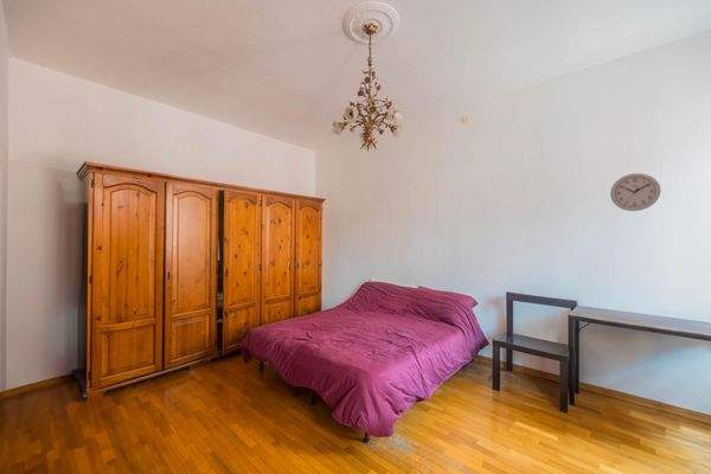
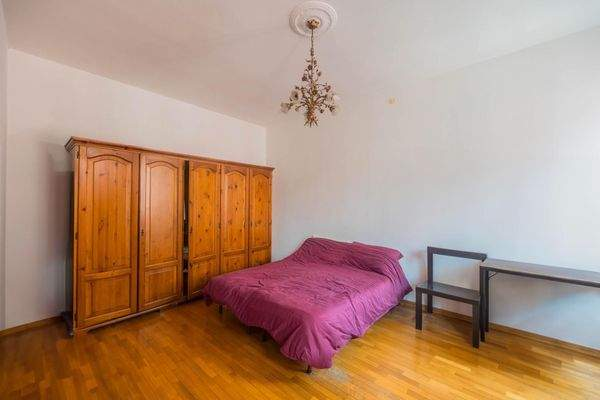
- wall clock (634, 192)
